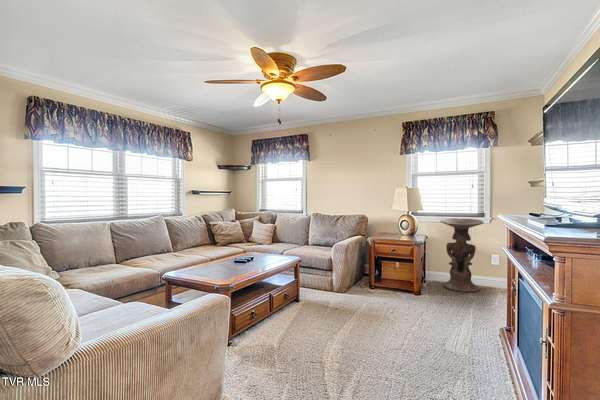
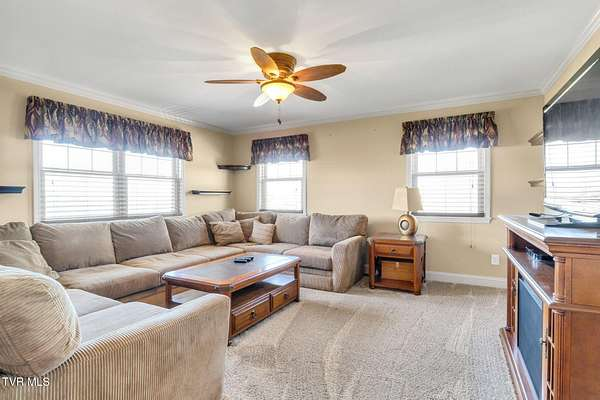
- pedestal table (461, 253)
